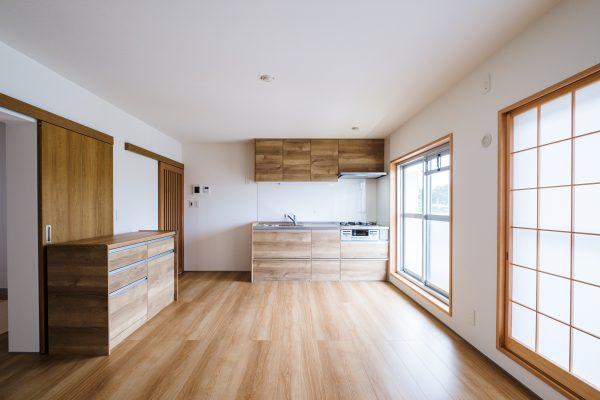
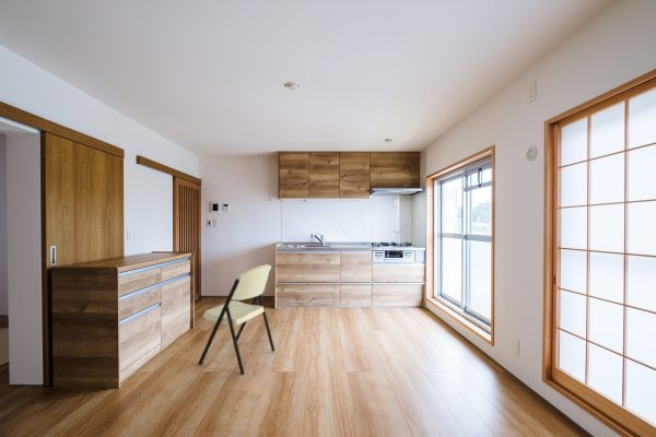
+ folding chair (238, 310)
